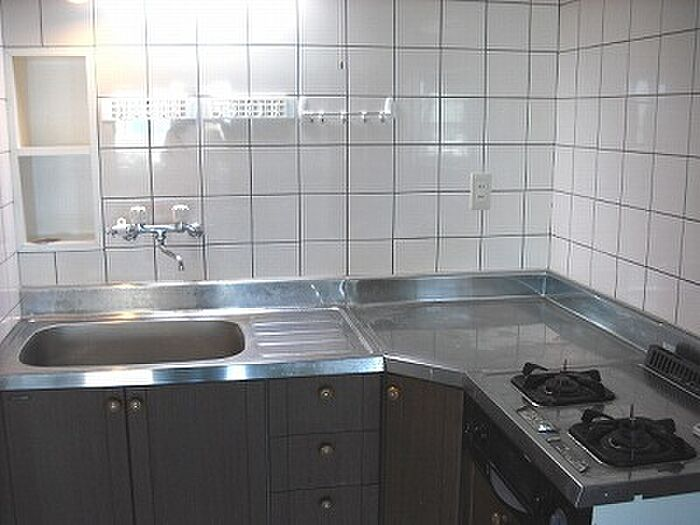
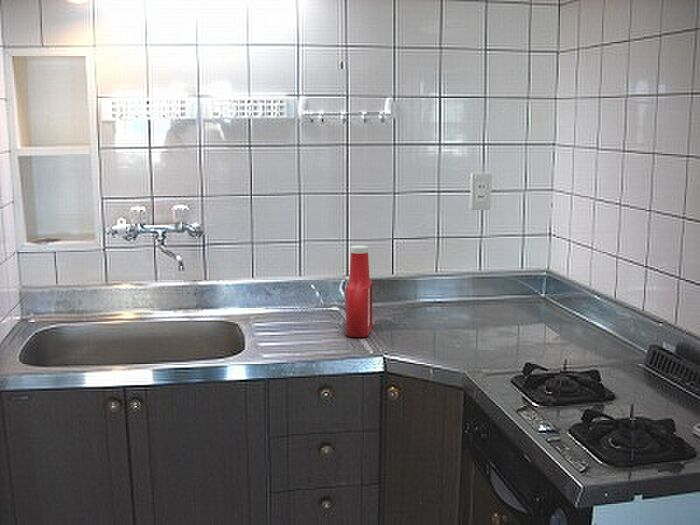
+ soap bottle (359, 289)
